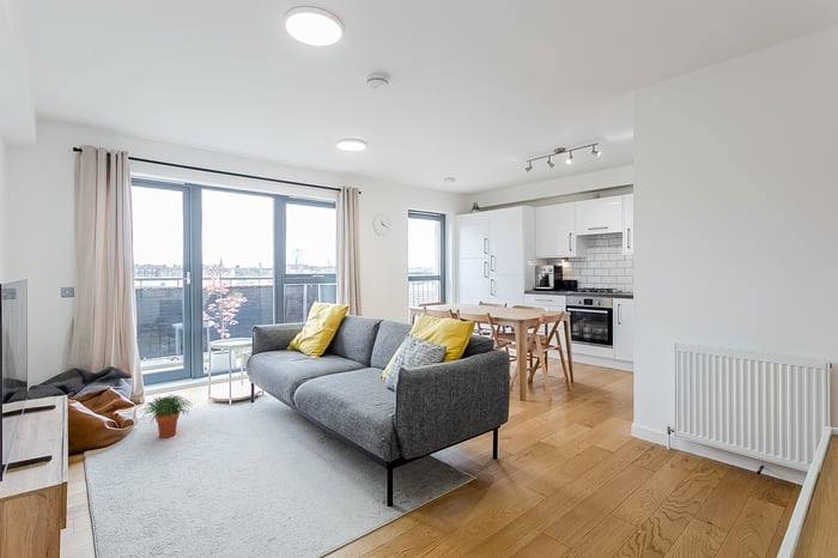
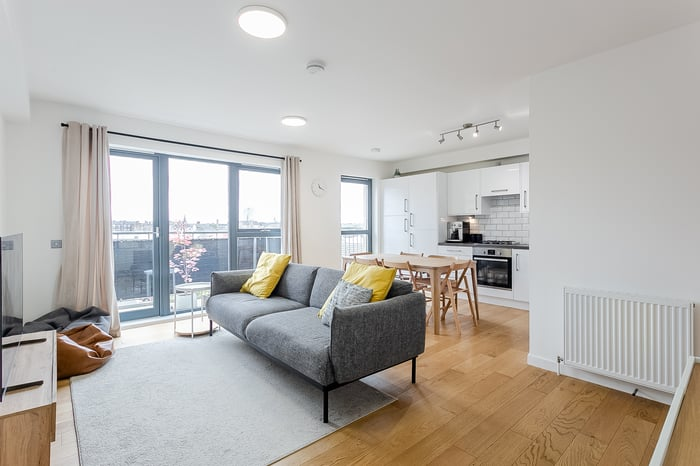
- potted plant (168, 416)
